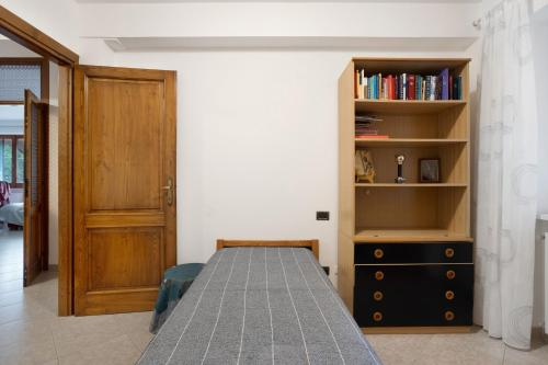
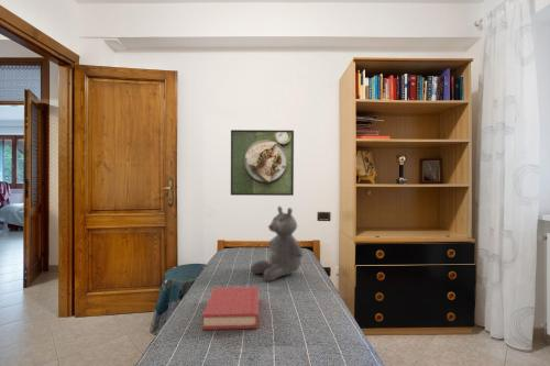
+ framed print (262, 163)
+ teddy bear (276, 241)
+ hardback book (233, 306)
